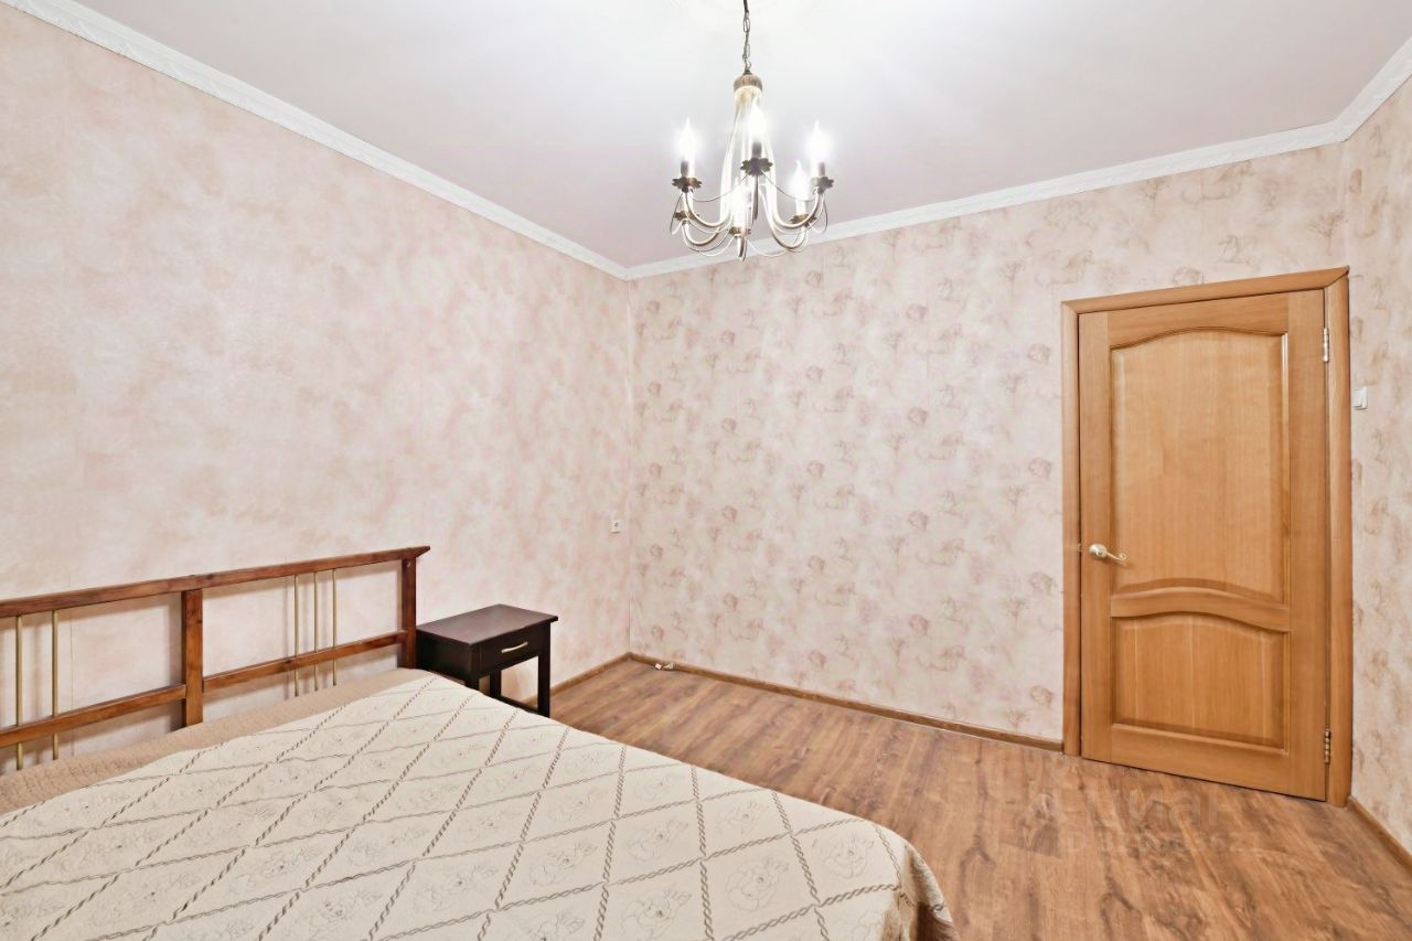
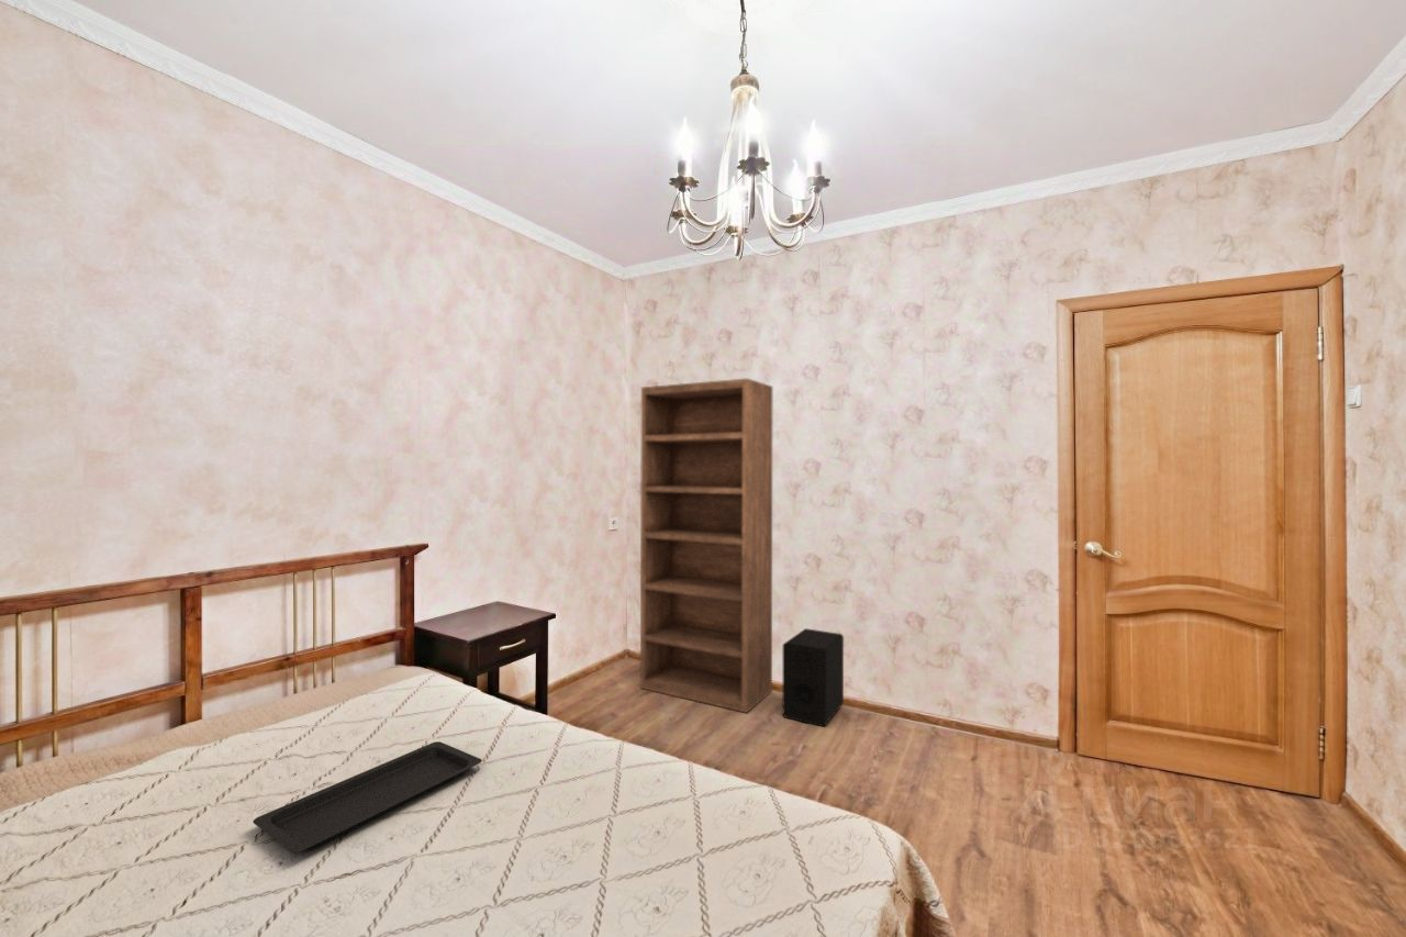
+ bookshelf (705, 538)
+ serving tray (378, 792)
+ speaker (814, 673)
